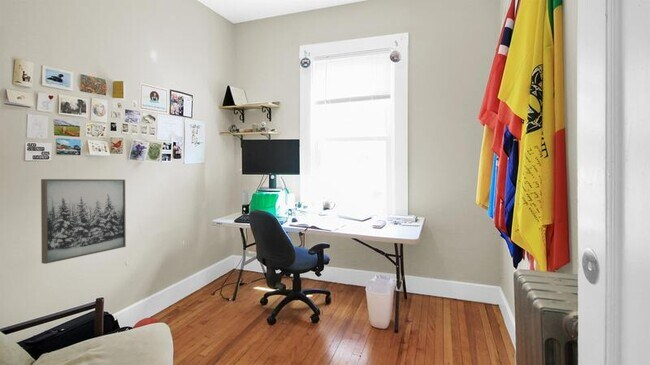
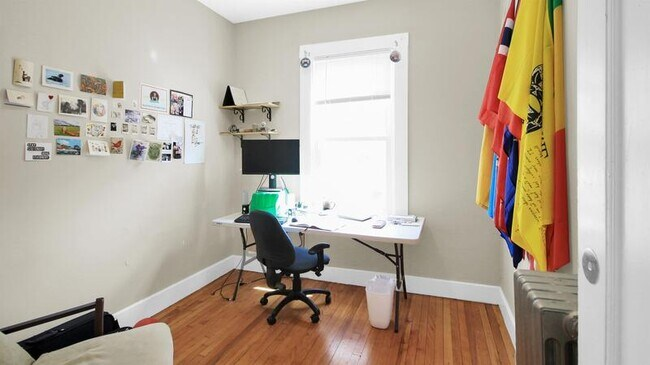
- wall art (88, 216)
